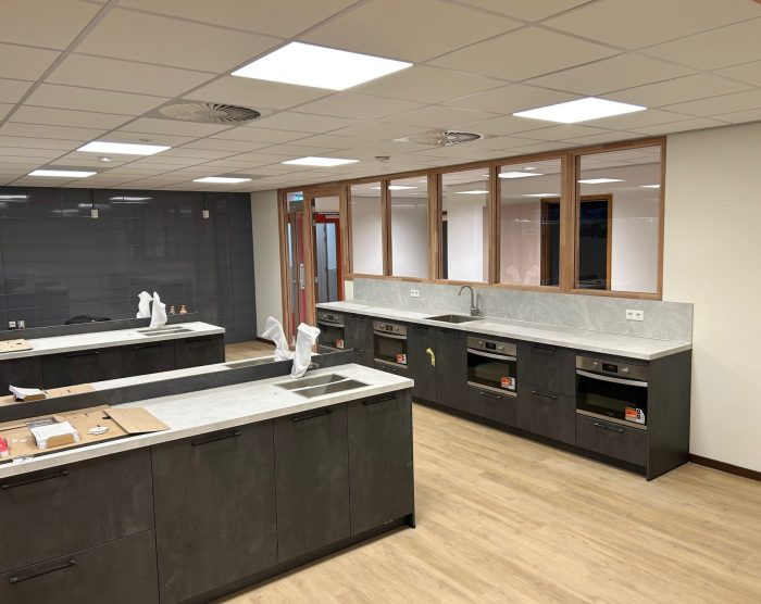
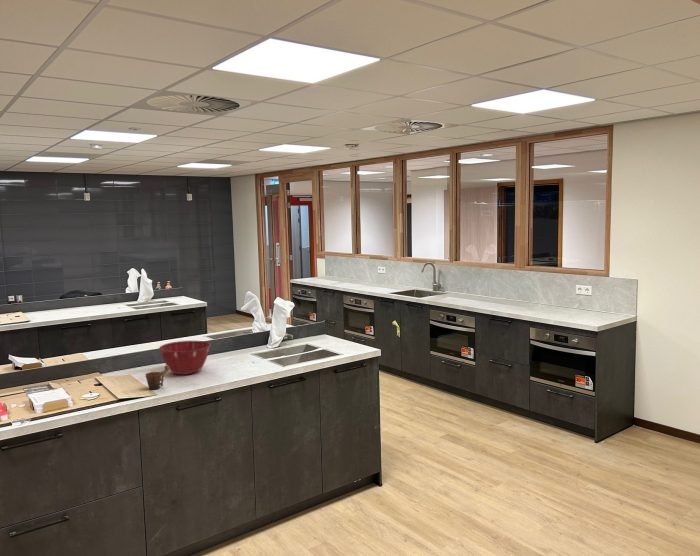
+ mug (157, 377)
+ mixing bowl (185, 358)
